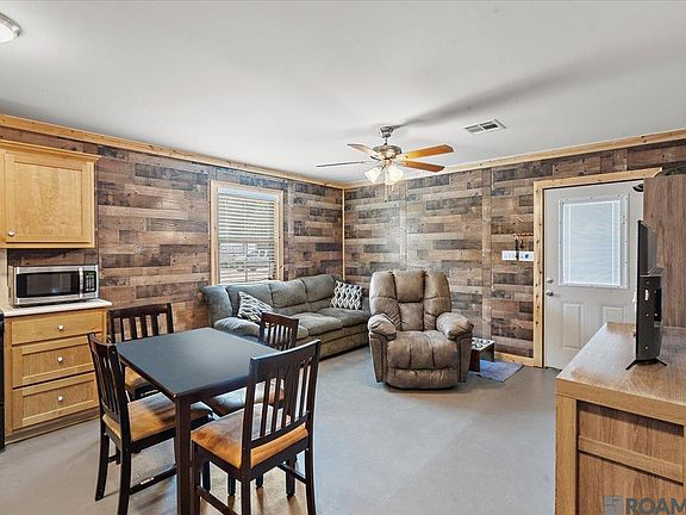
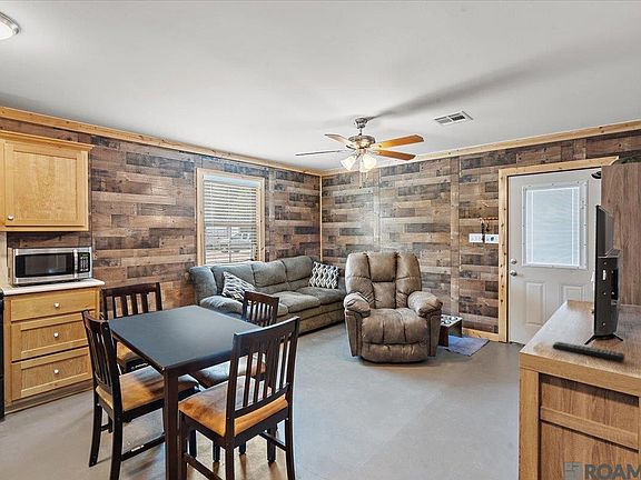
+ remote control (586, 350)
